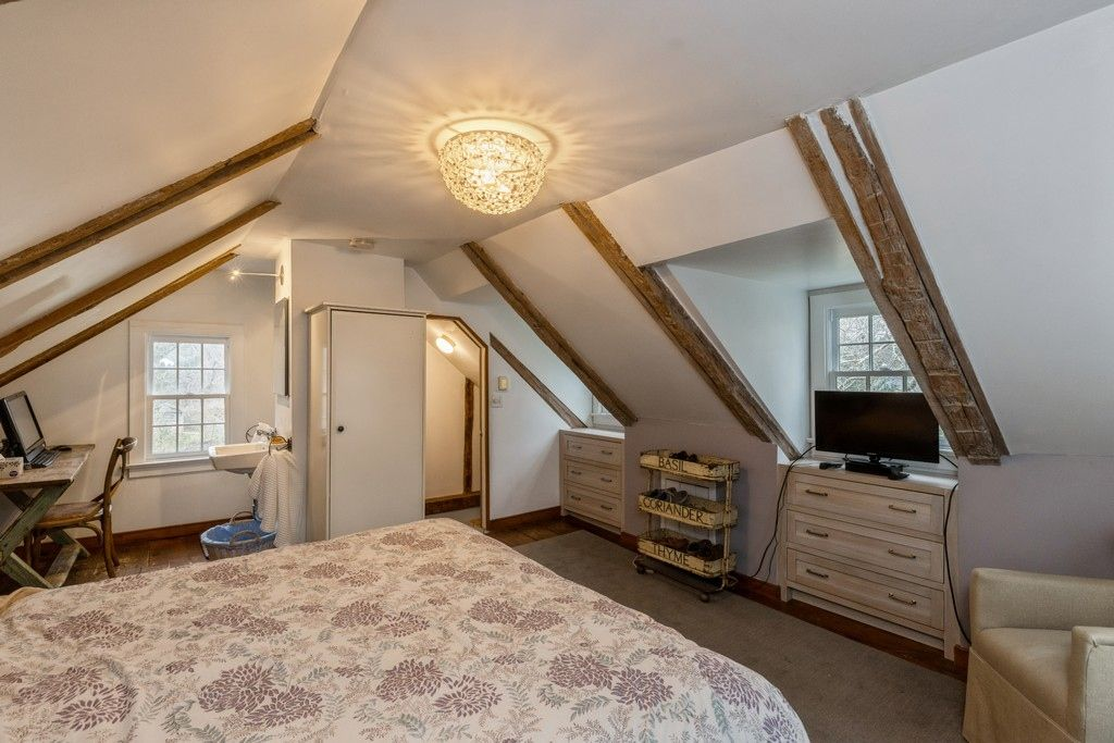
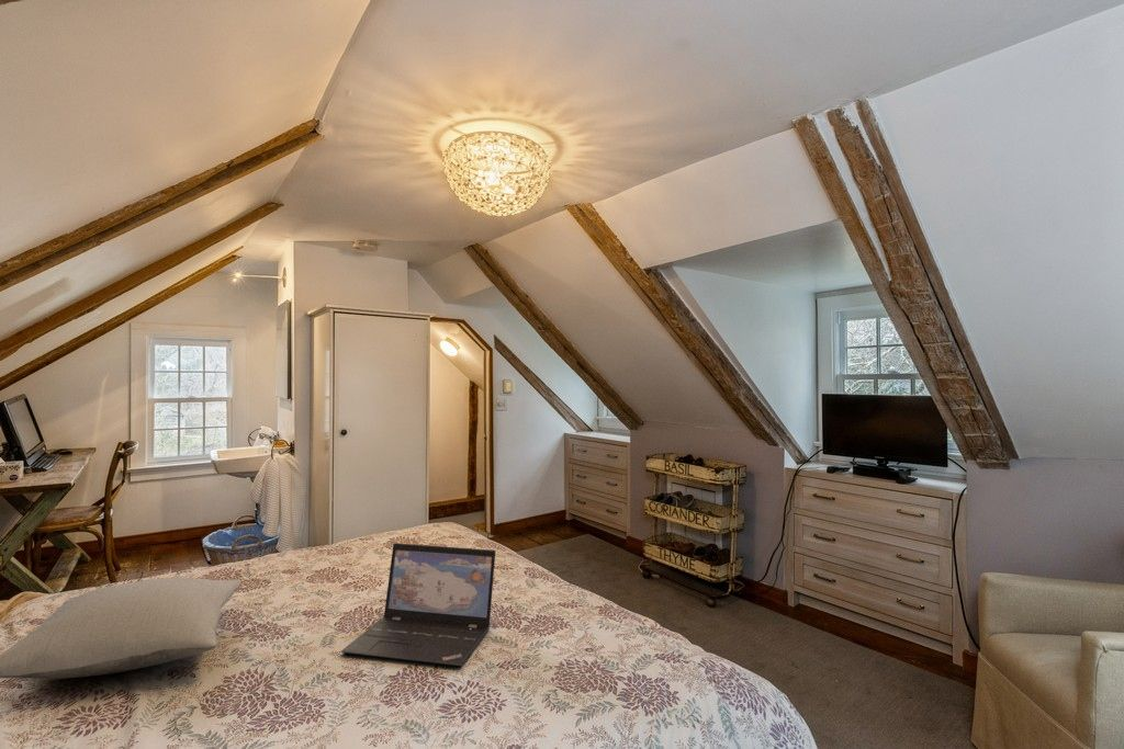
+ laptop (423, 599)
+ pillow (134, 621)
